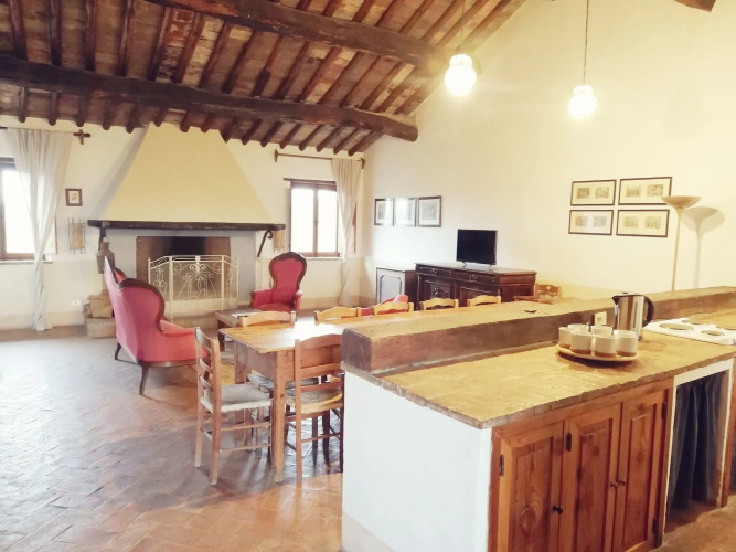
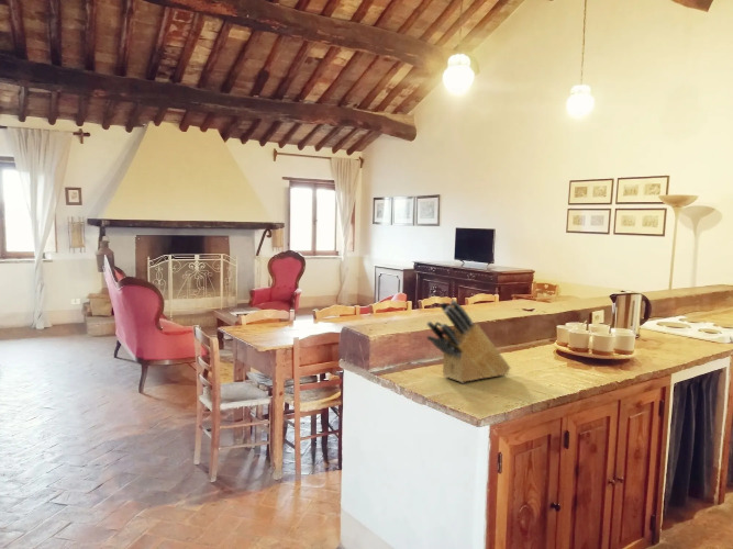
+ knife block (468, 337)
